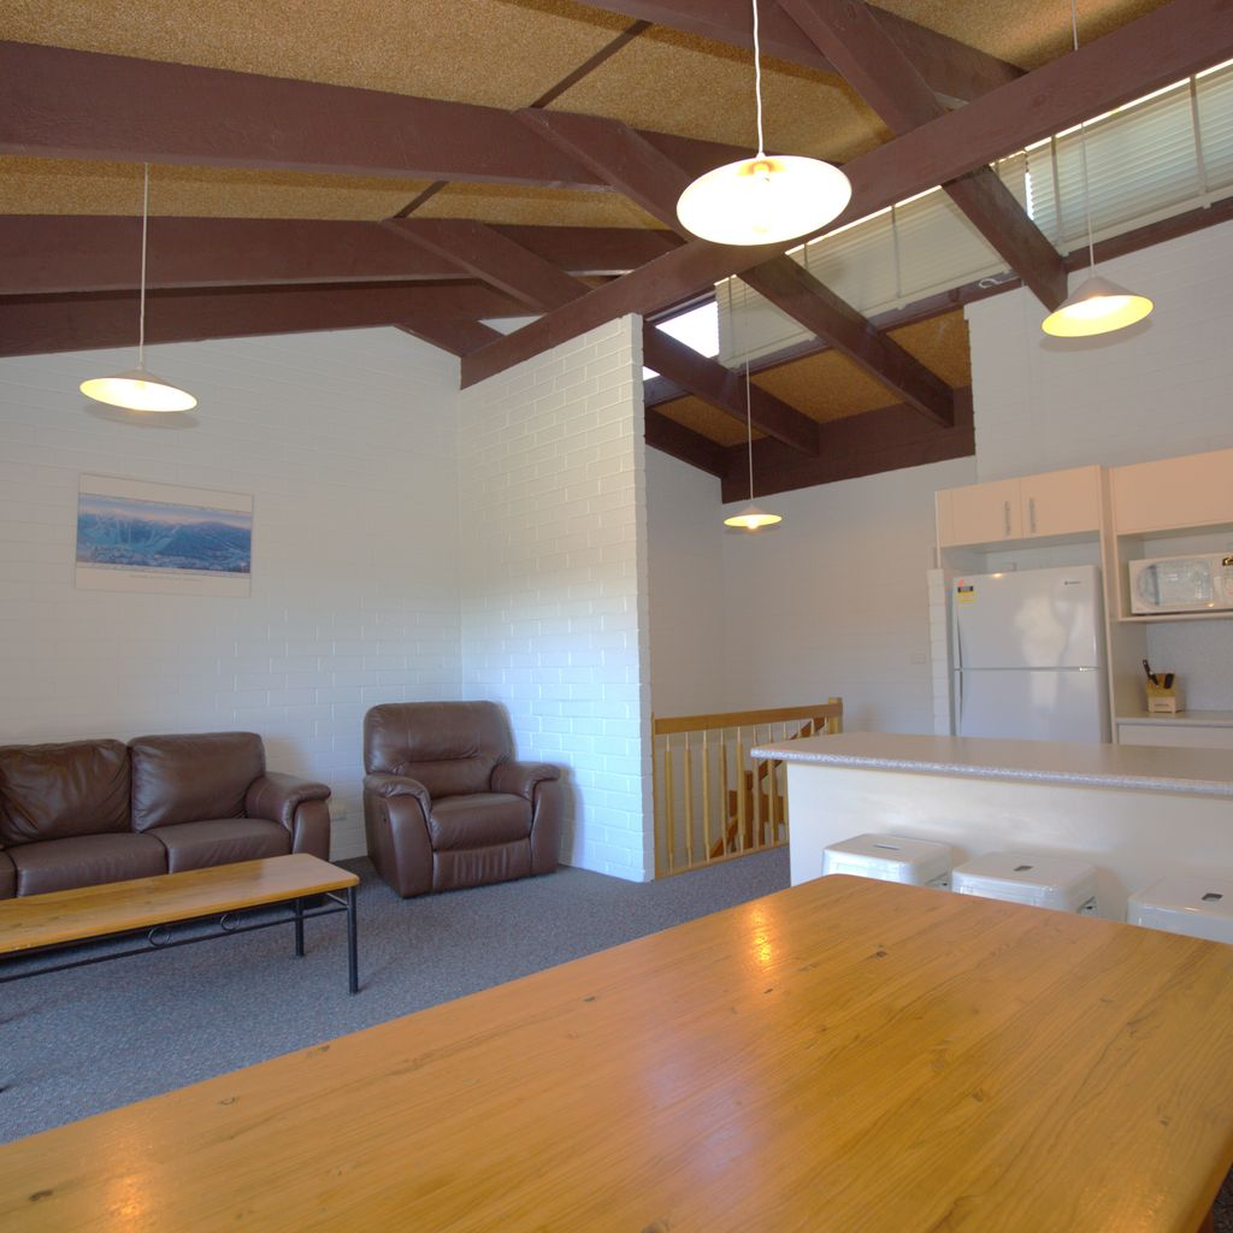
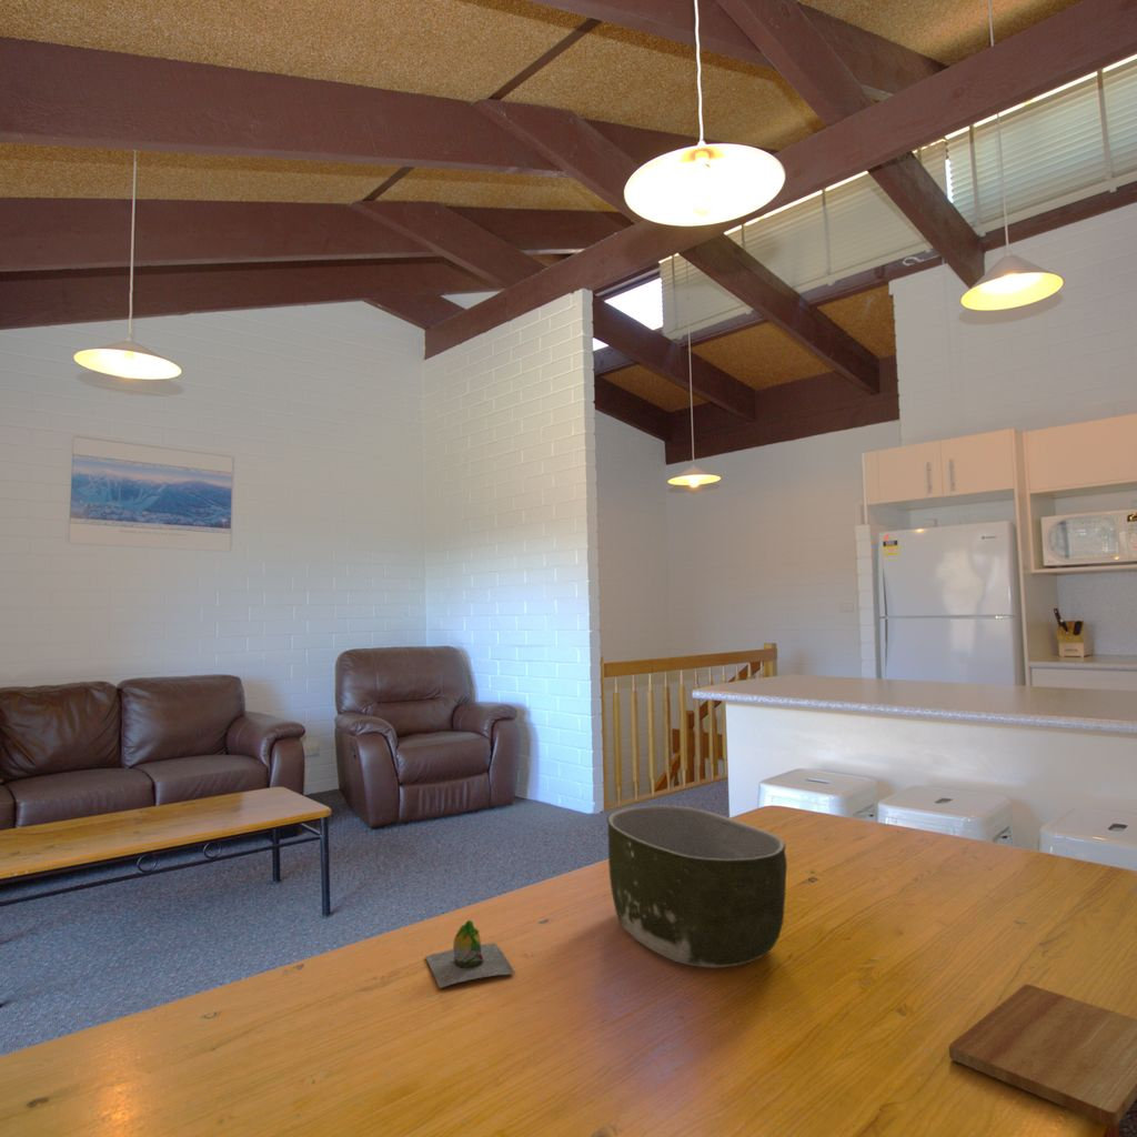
+ decorative egg (469, 942)
+ cutting board (1064, 1044)
+ bowl (688, 882)
